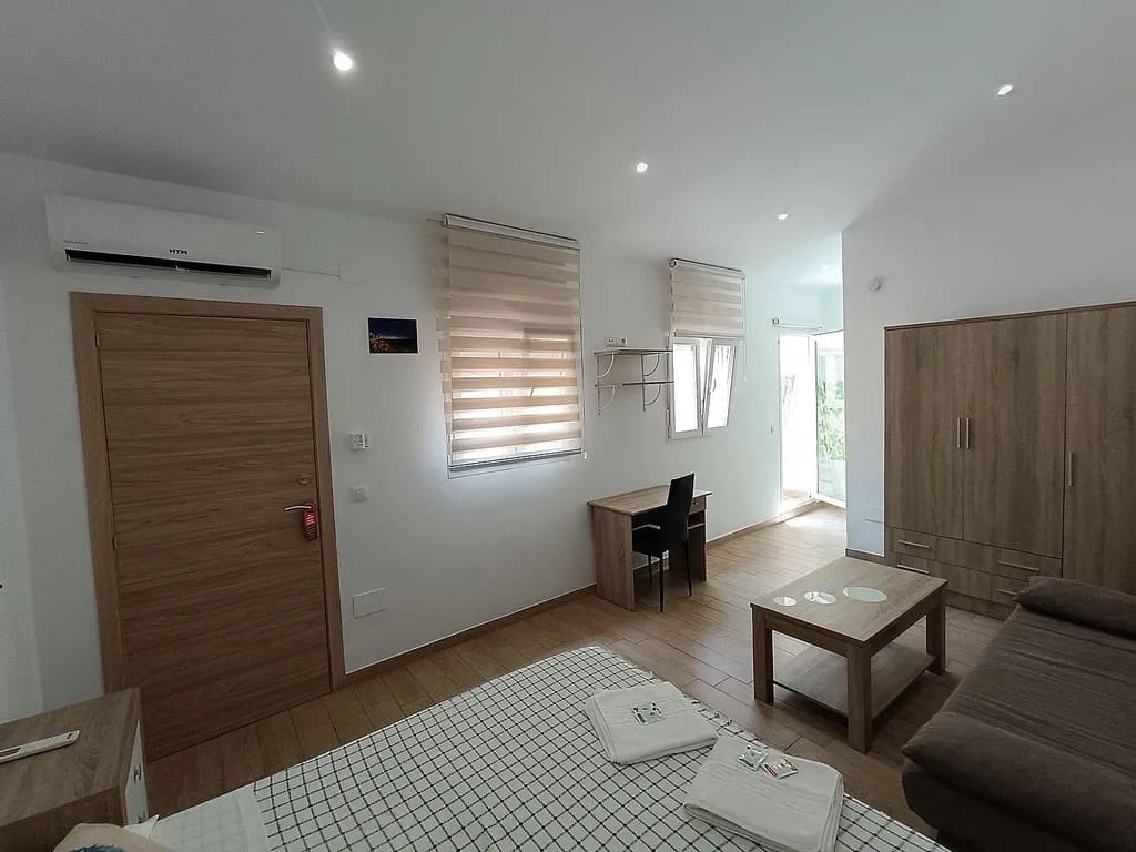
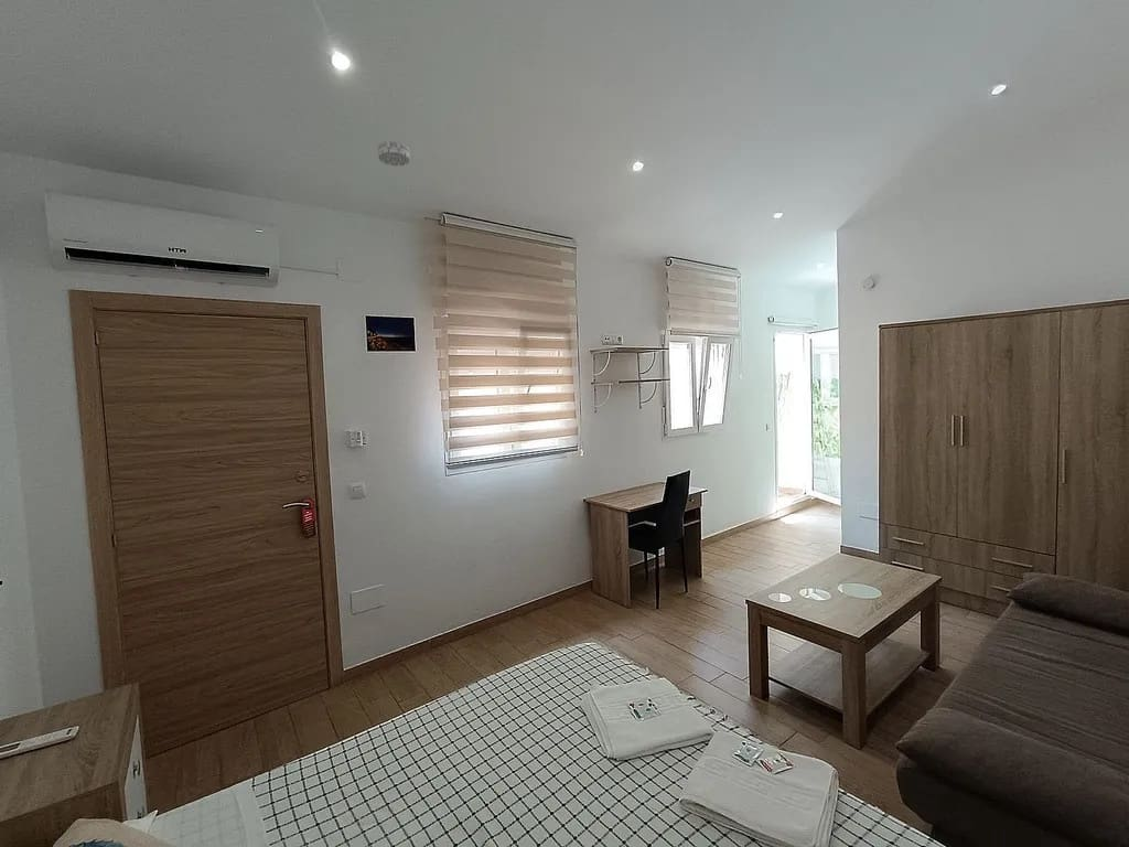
+ smoke detector (394, 152)
